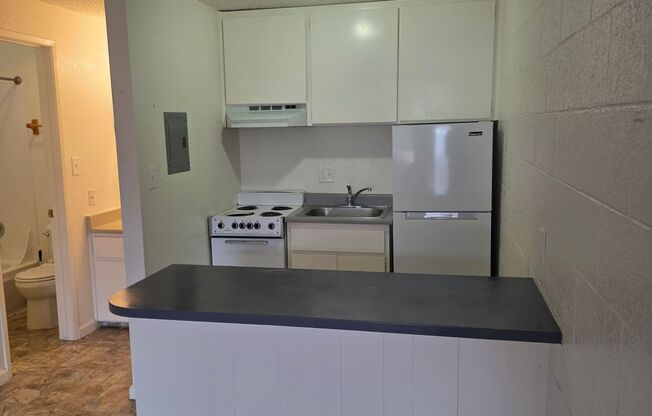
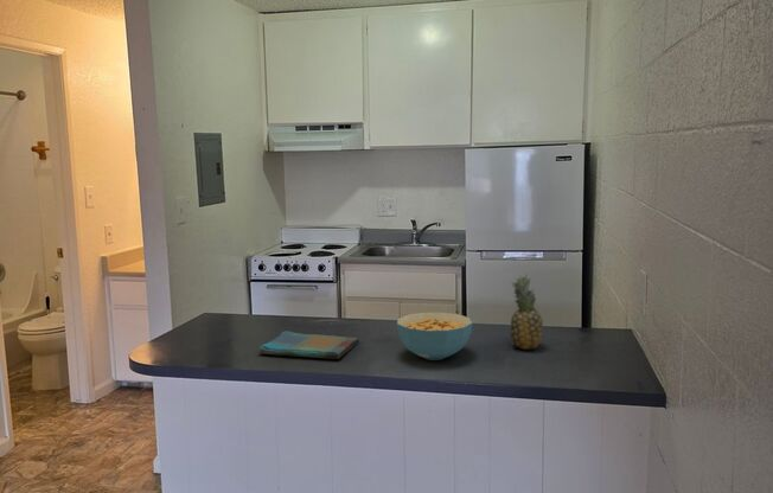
+ dish towel (309, 344)
+ fruit (525, 310)
+ cereal bowl (434, 339)
